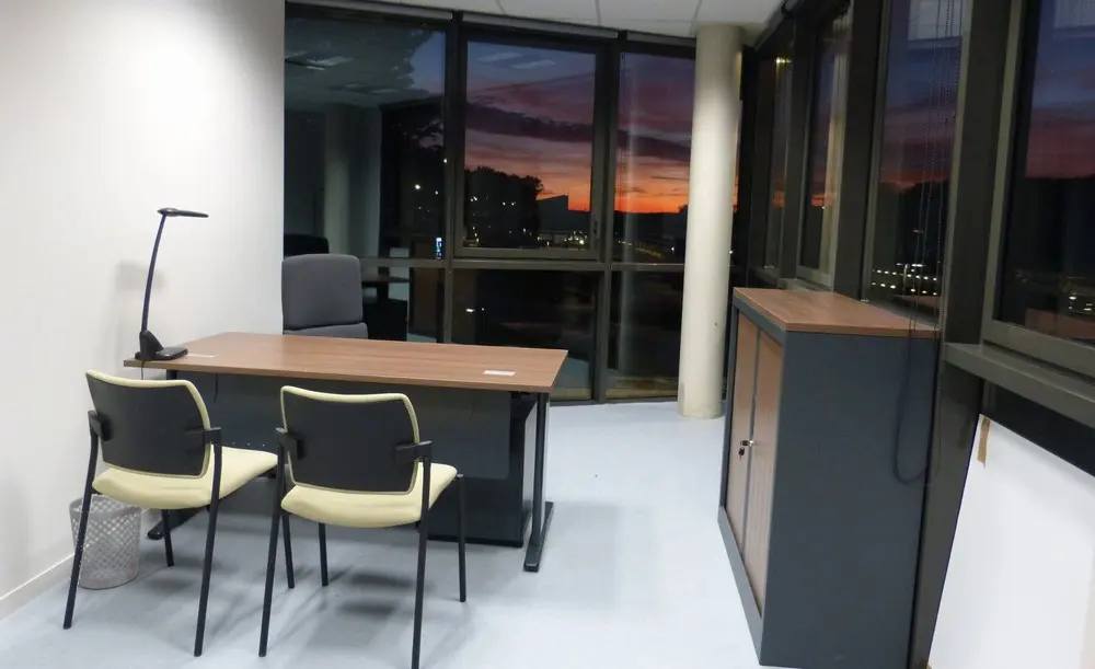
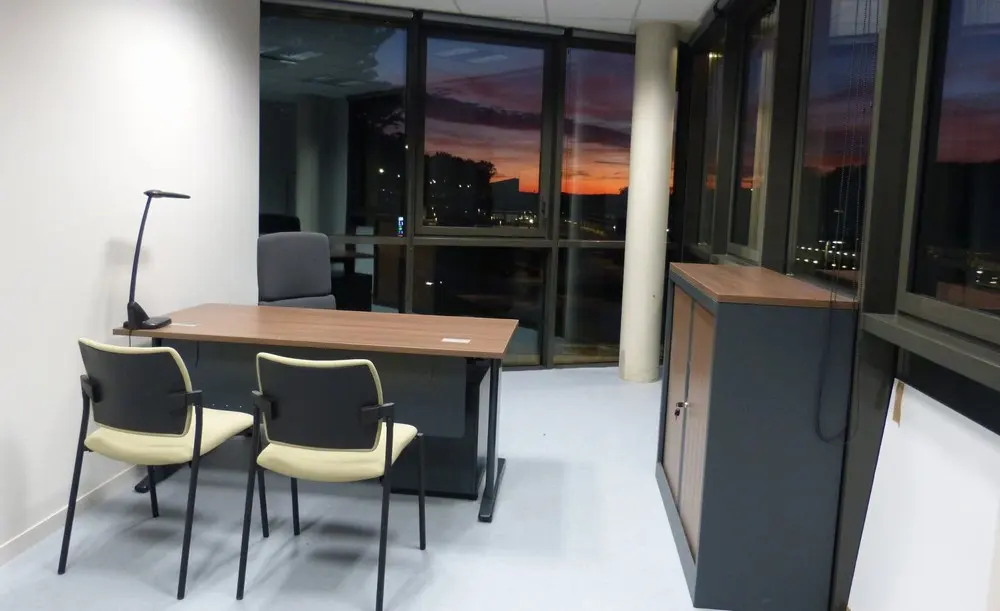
- wastebasket (106, 540)
